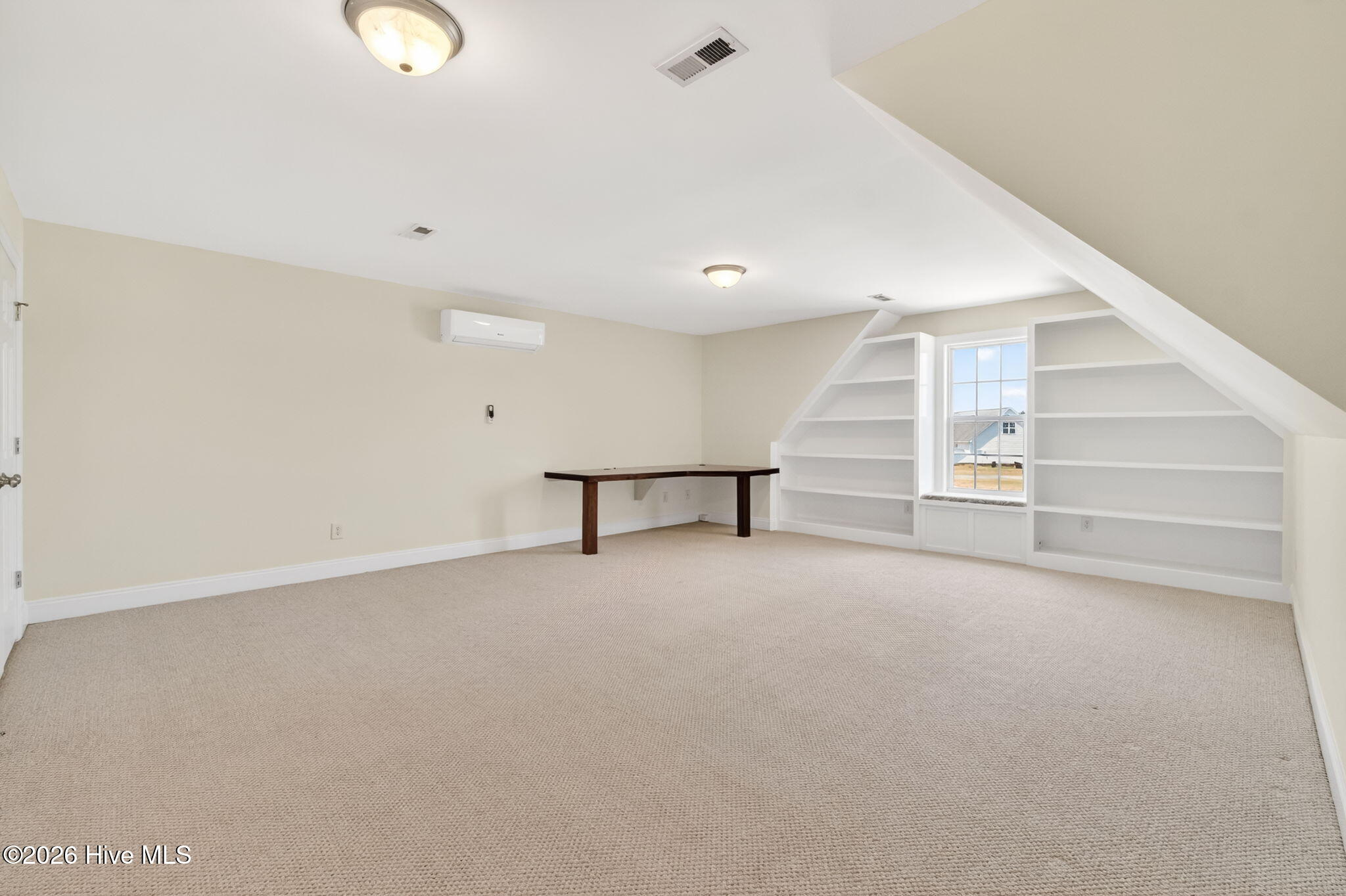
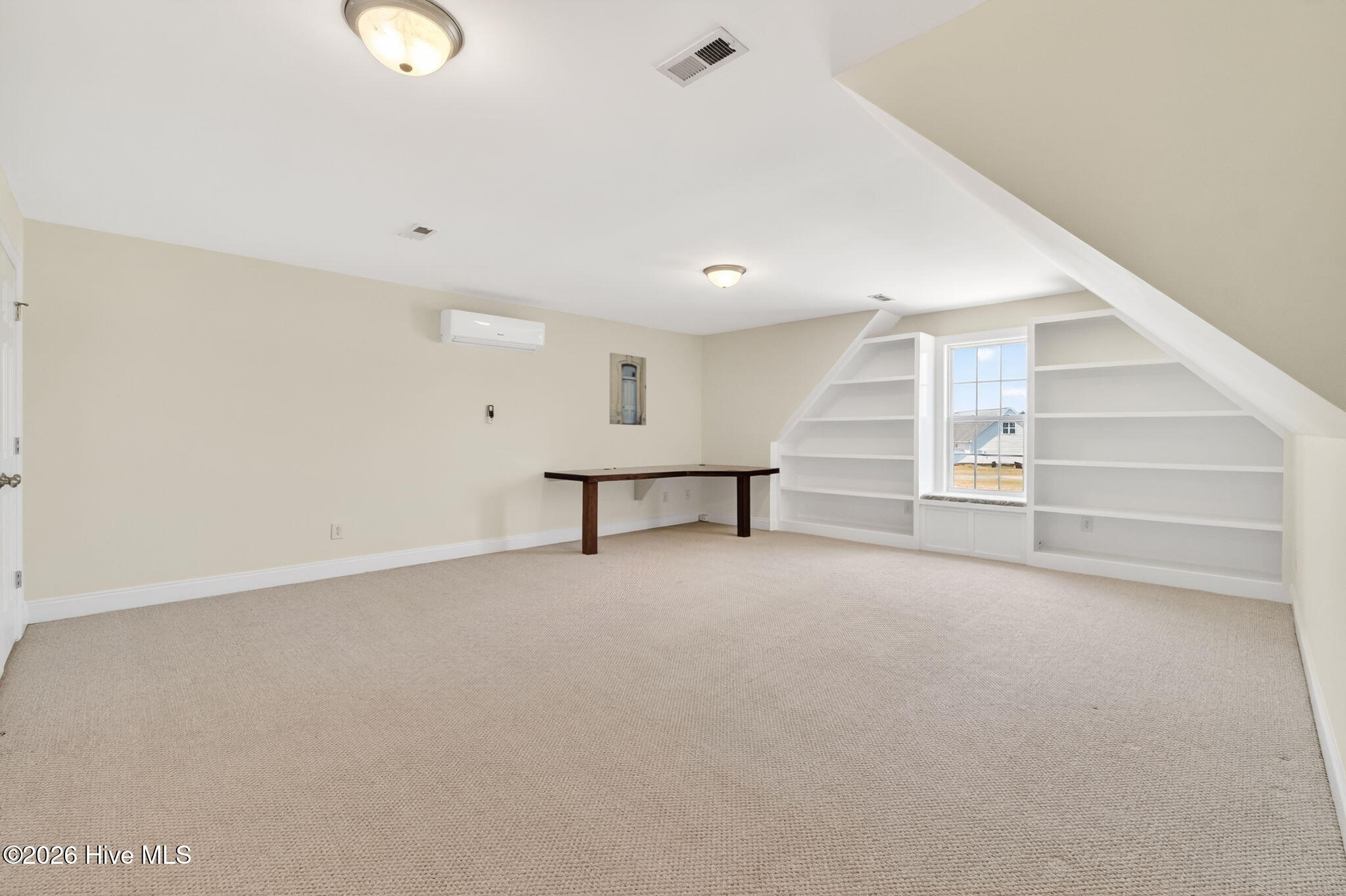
+ wall art (628, 390)
